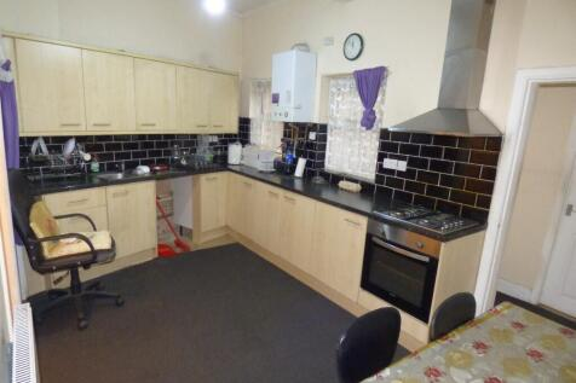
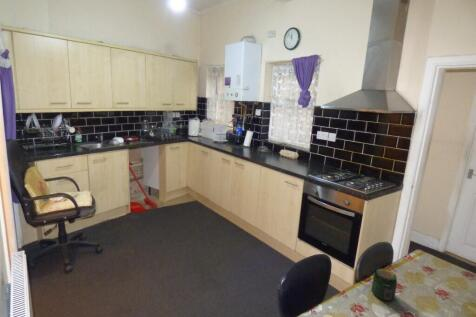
+ jar (384, 284)
